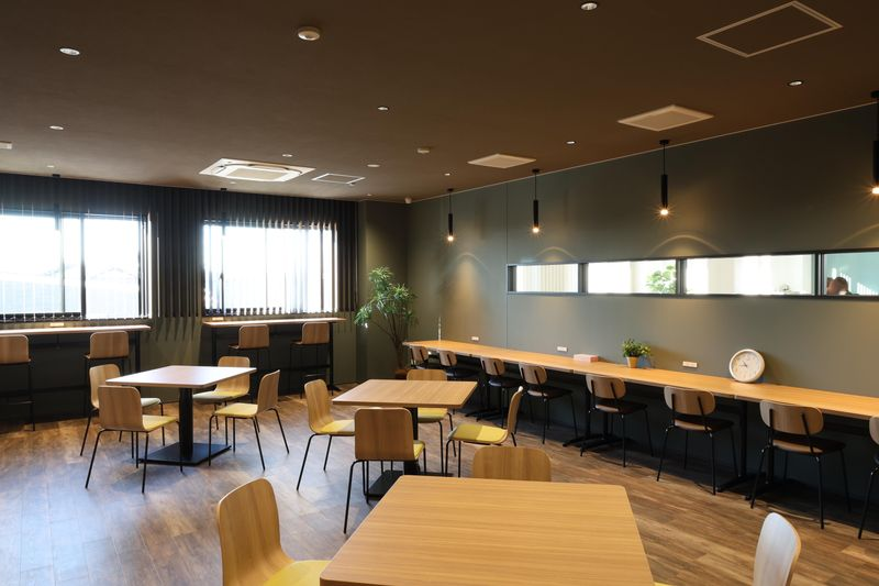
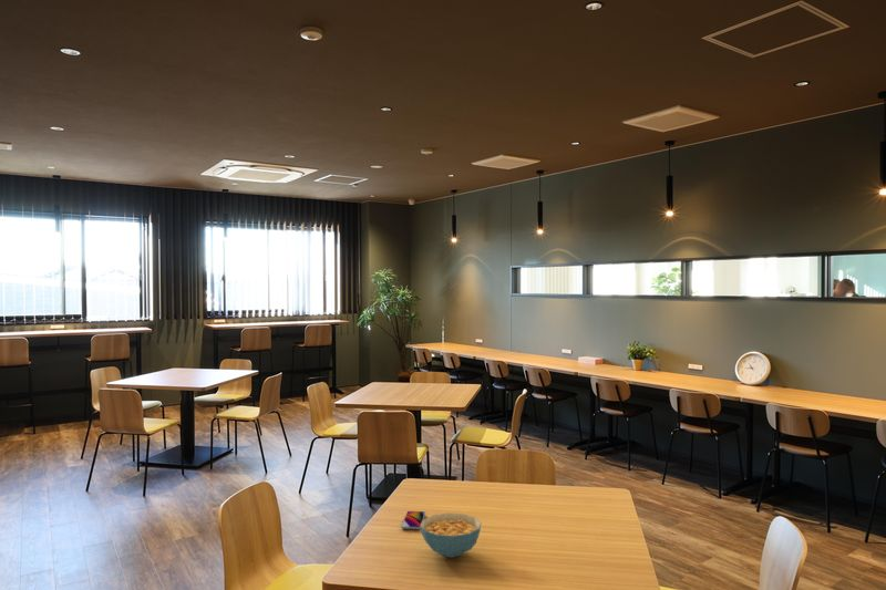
+ cereal bowl (451, 538)
+ smartphone (413, 519)
